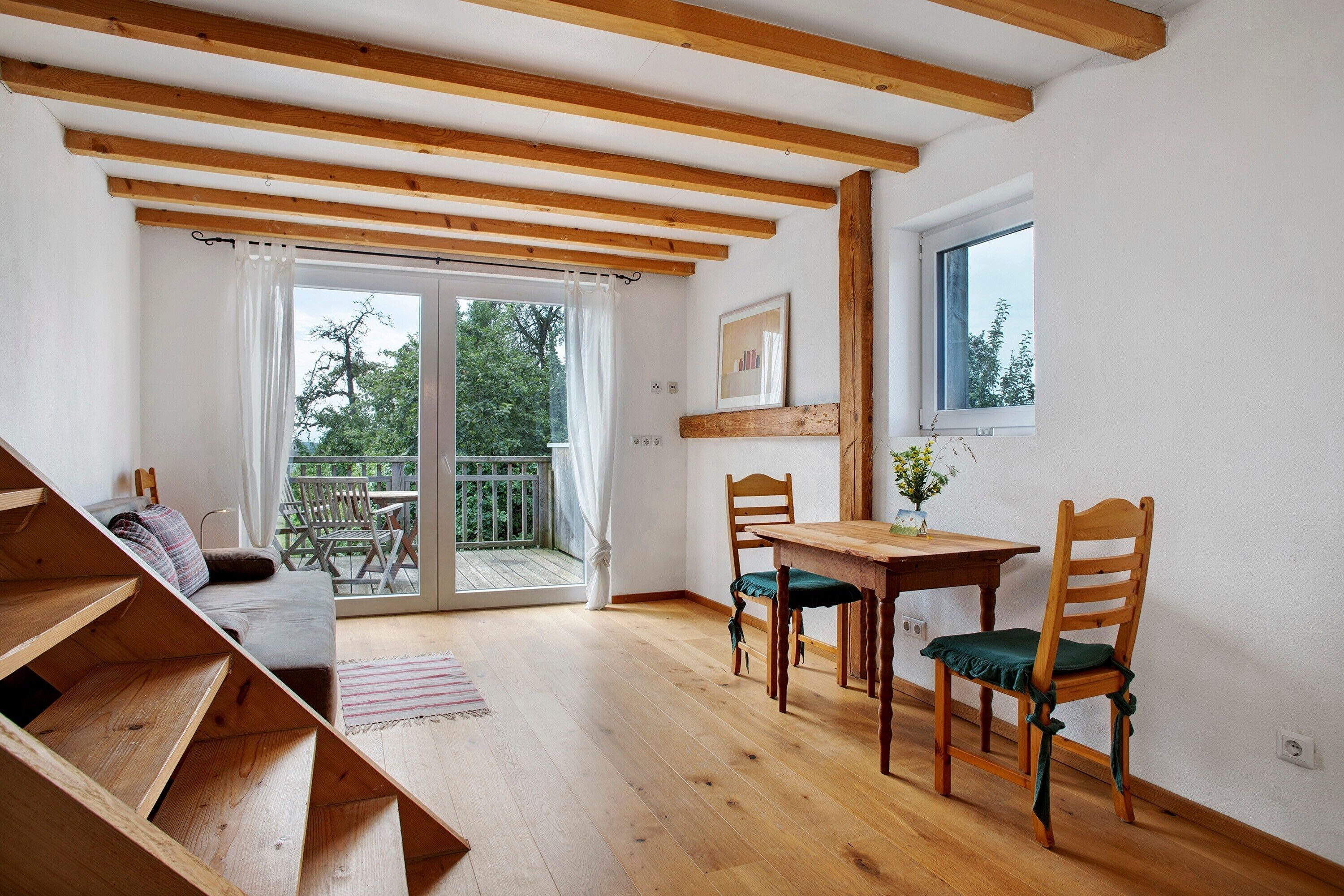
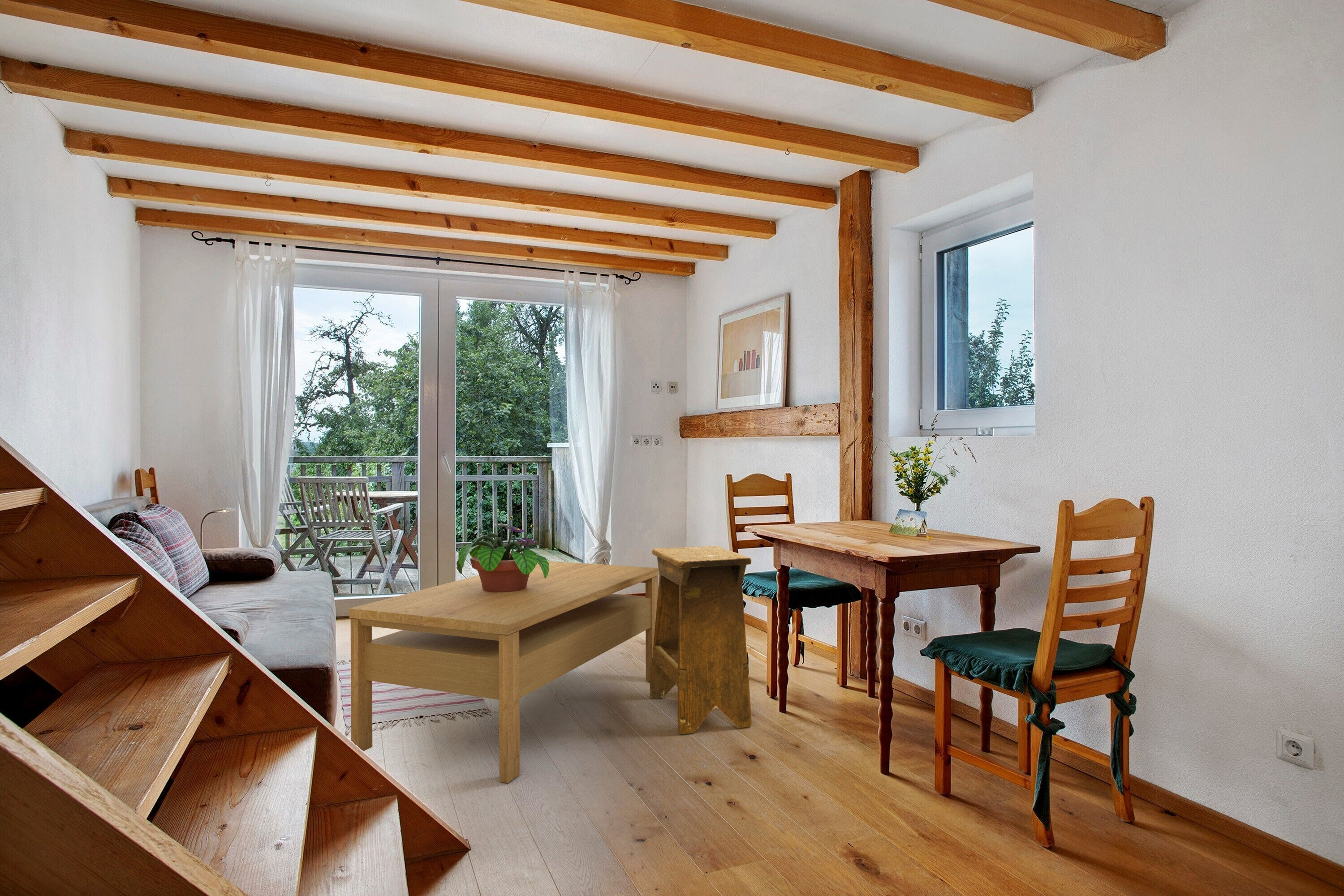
+ stool (698, 631)
+ potted flower (500, 553)
+ coffee table (525, 647)
